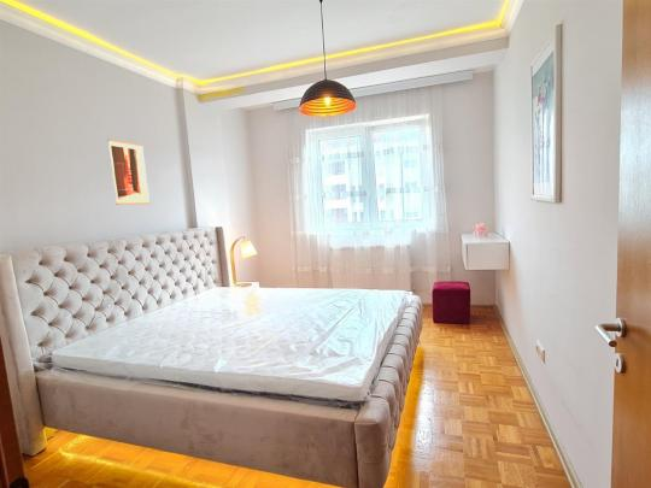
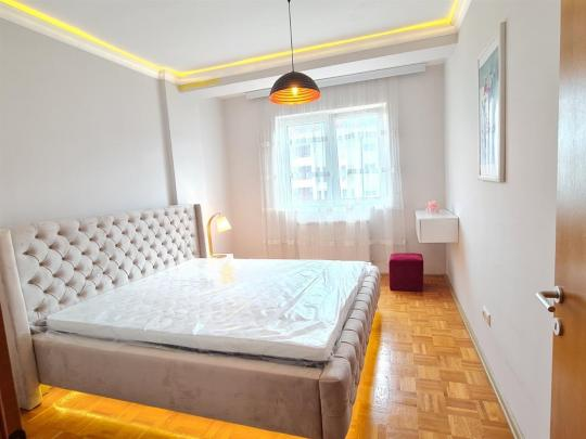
- wall art (129, 174)
